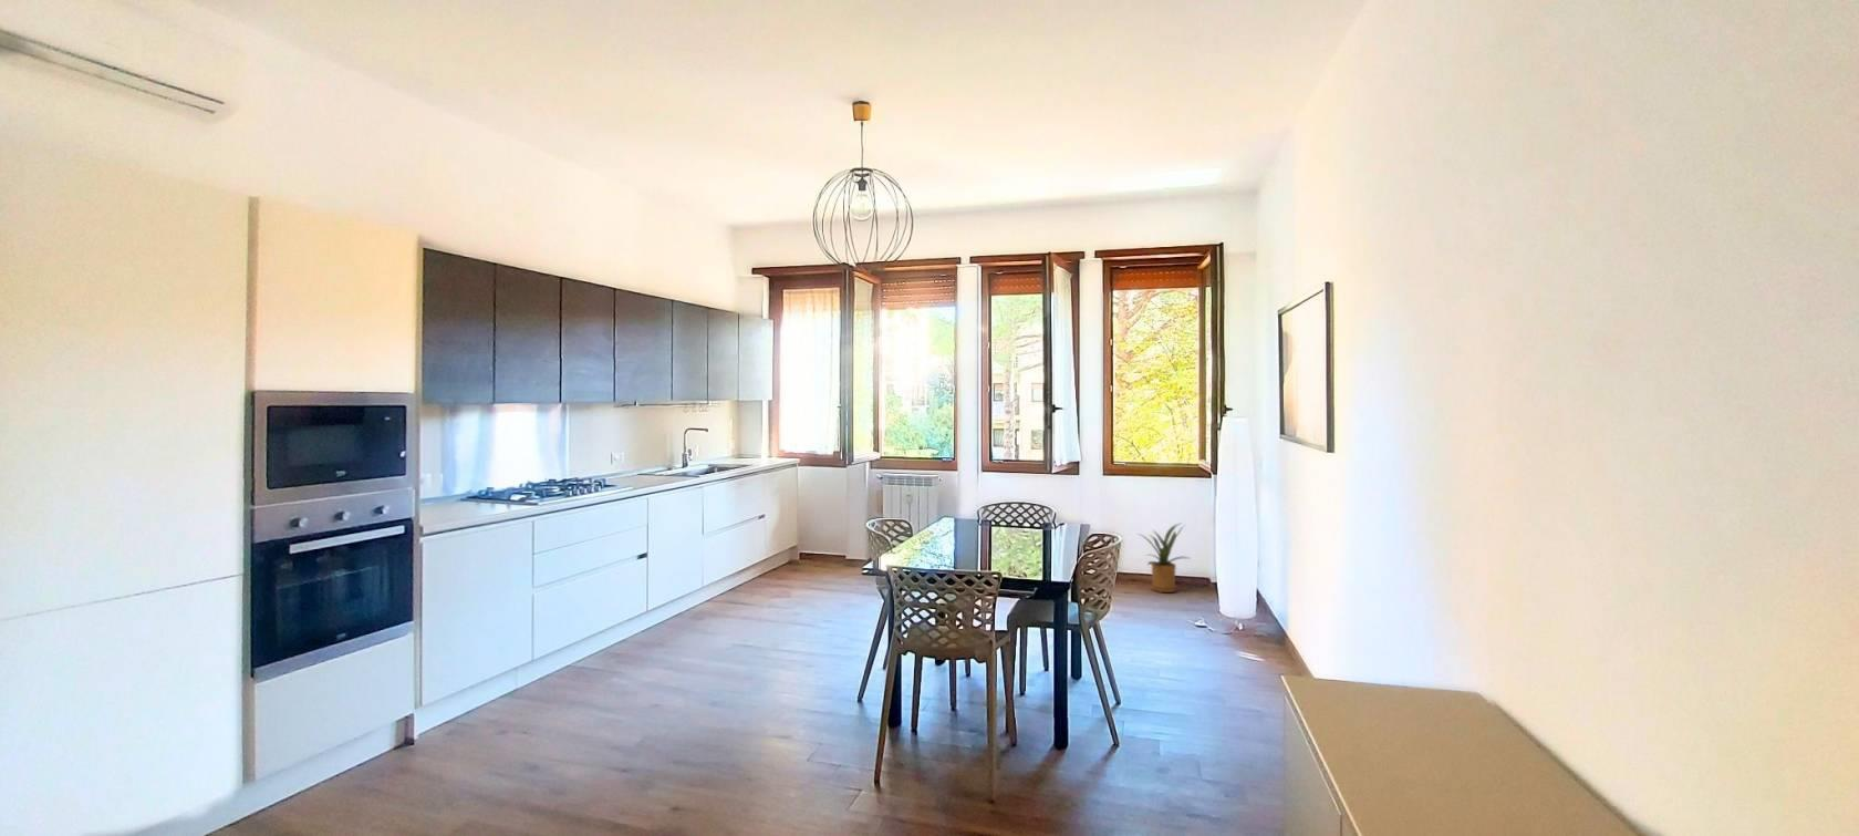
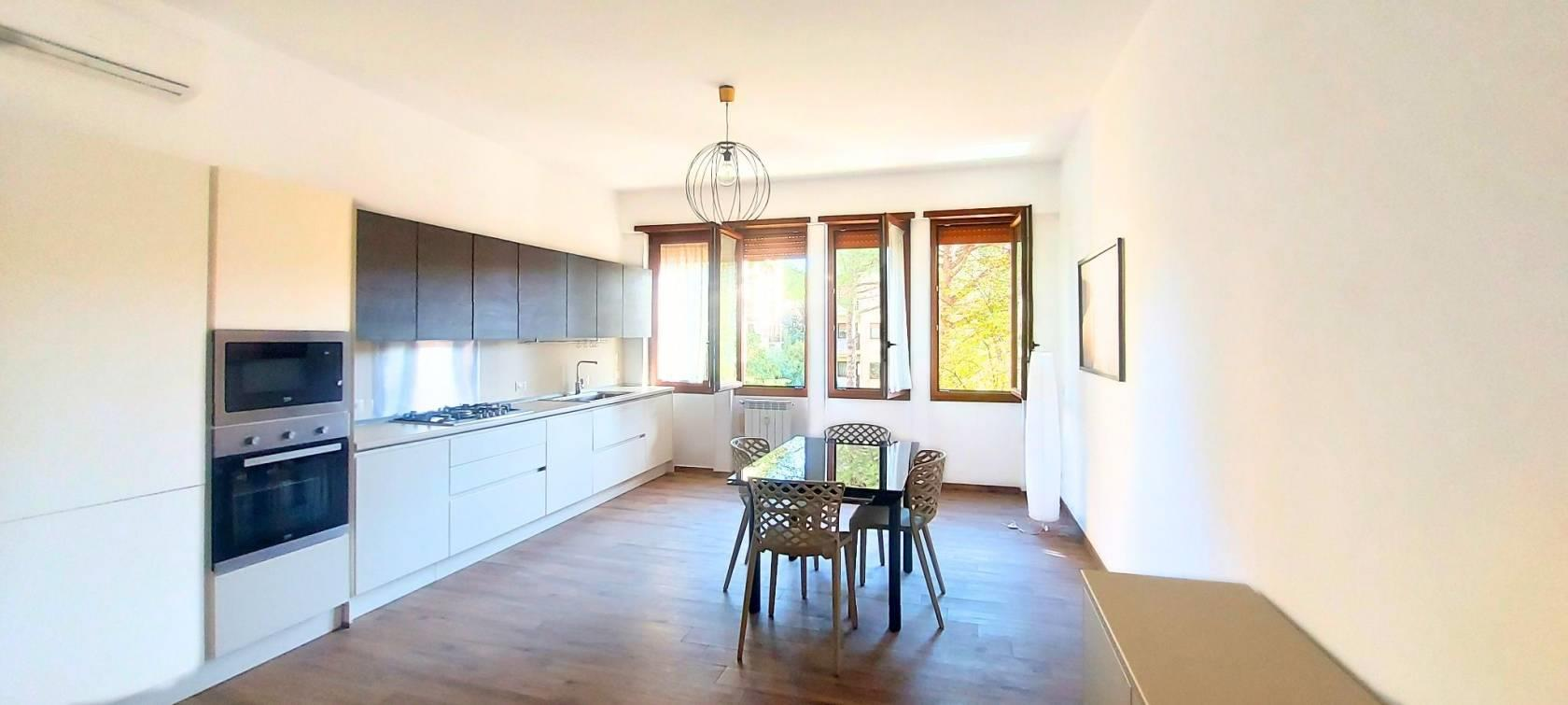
- house plant (1161, 556)
